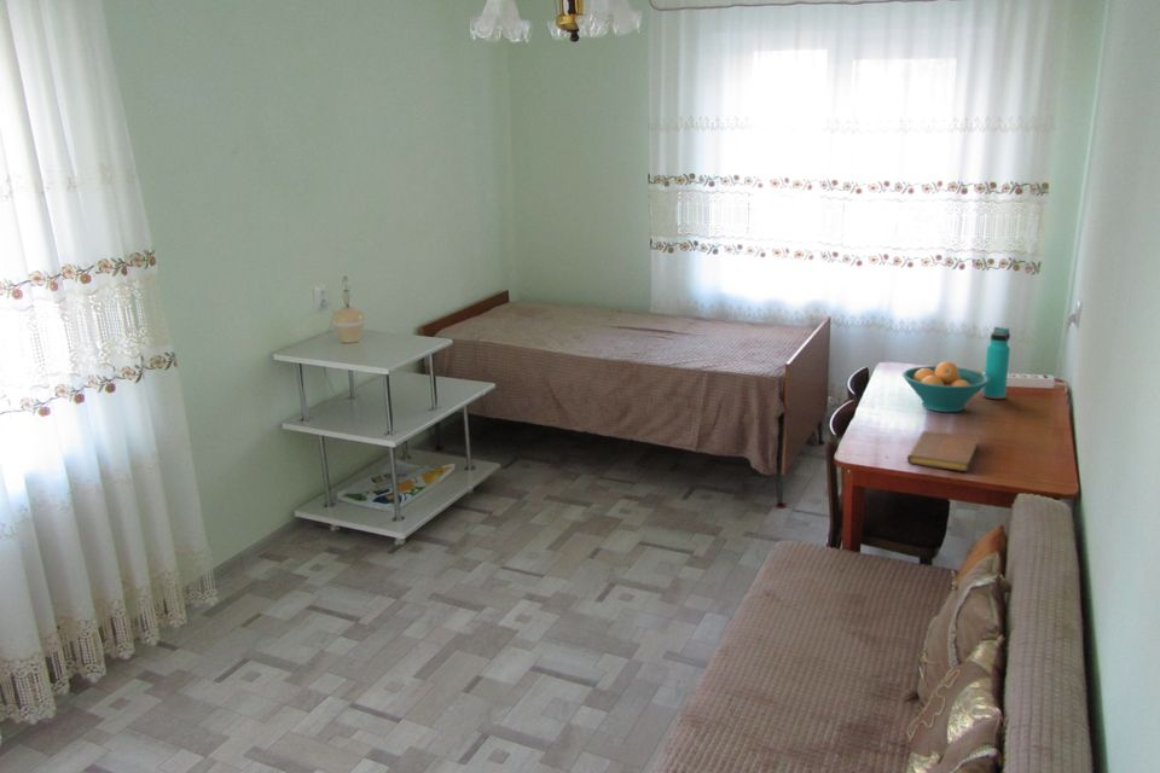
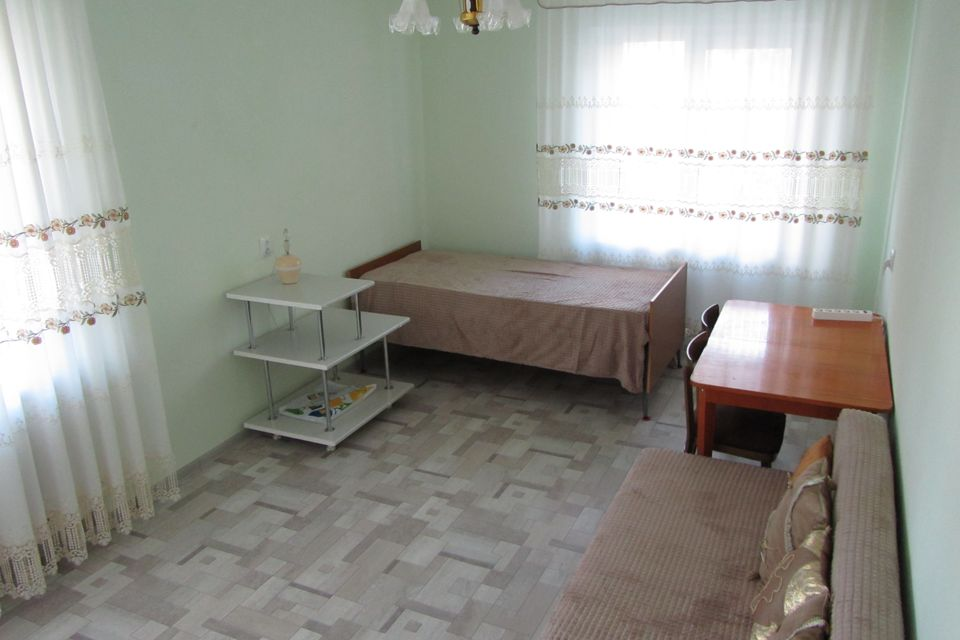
- water bottle (997, 362)
- fruit bowl (945, 384)
- notebook (942, 449)
